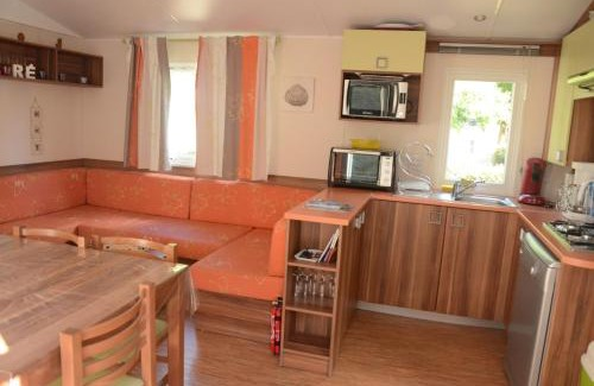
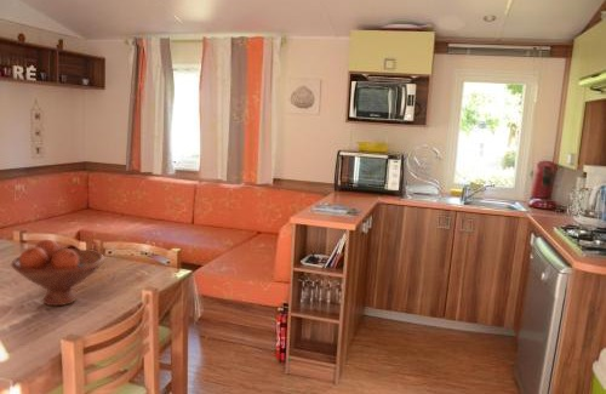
+ fruit bowl (59, 272)
